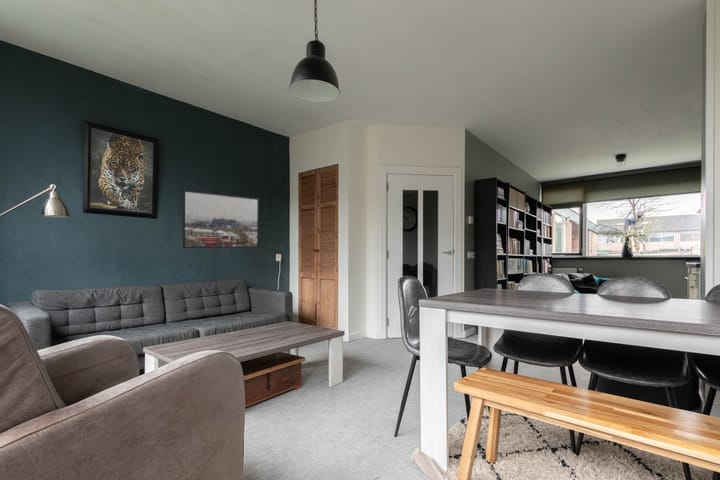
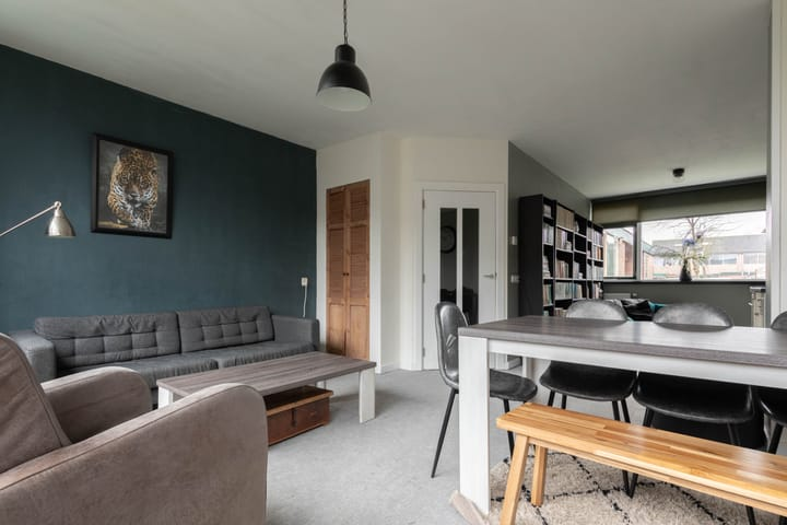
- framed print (224, 221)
